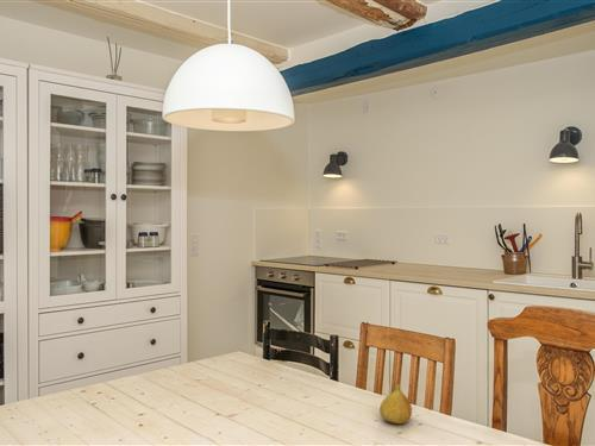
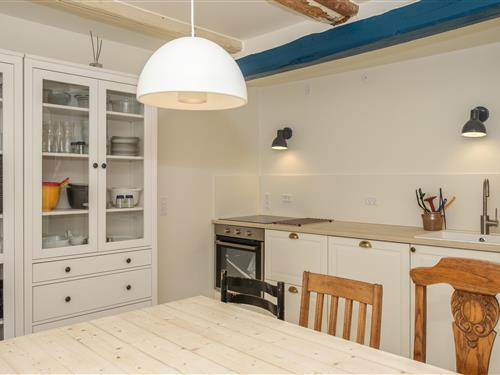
- fruit (395, 402)
